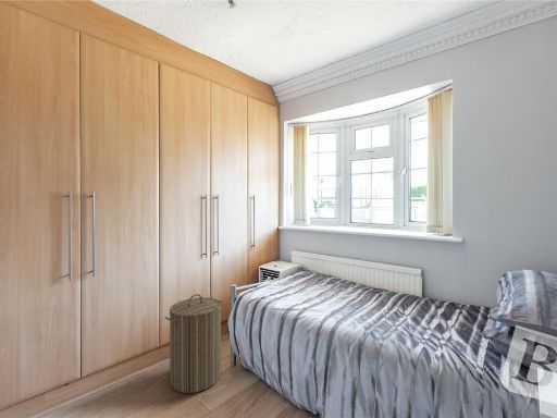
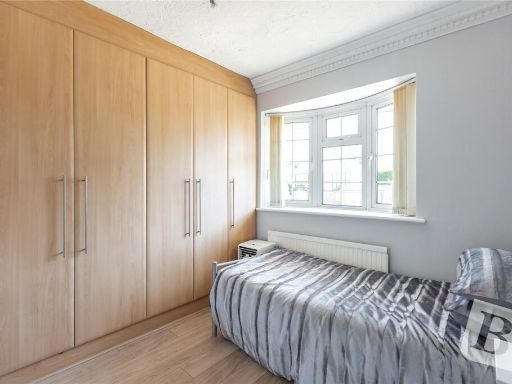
- laundry hamper (196, 335)
